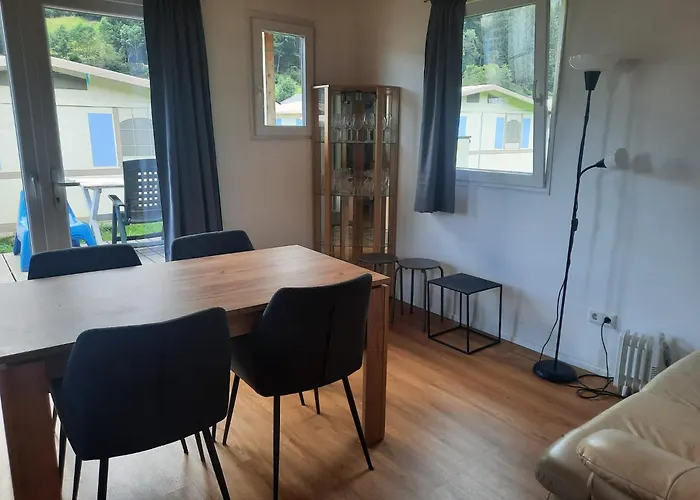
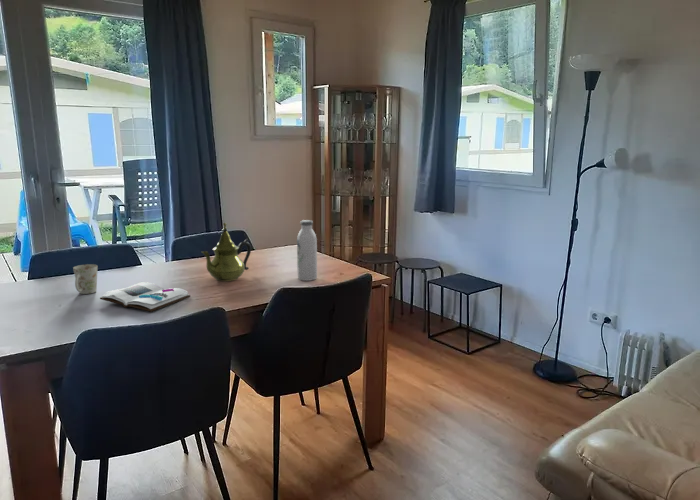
+ book (146, 294)
+ teapot (227, 250)
+ mug (84, 280)
+ water bottle (307, 249)
